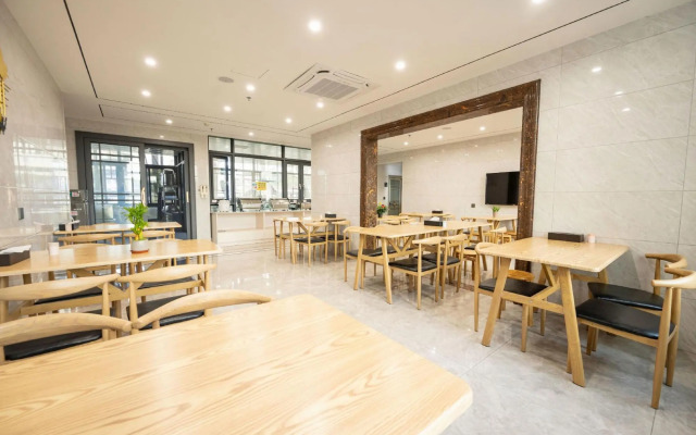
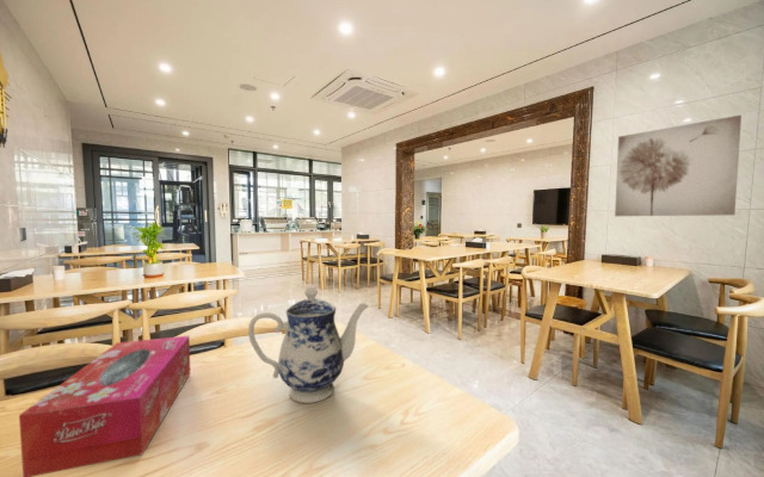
+ wall art (670, 172)
+ teapot (312, 339)
+ tissue box (127, 389)
